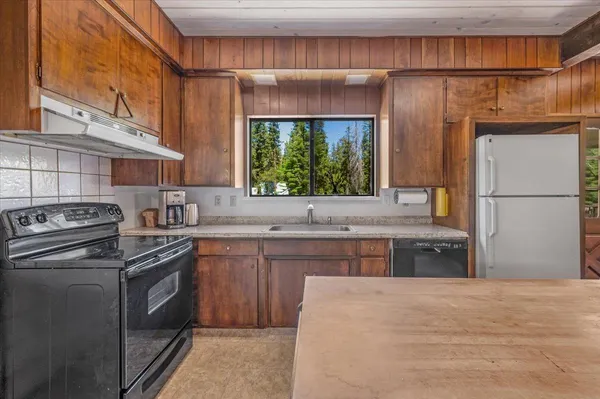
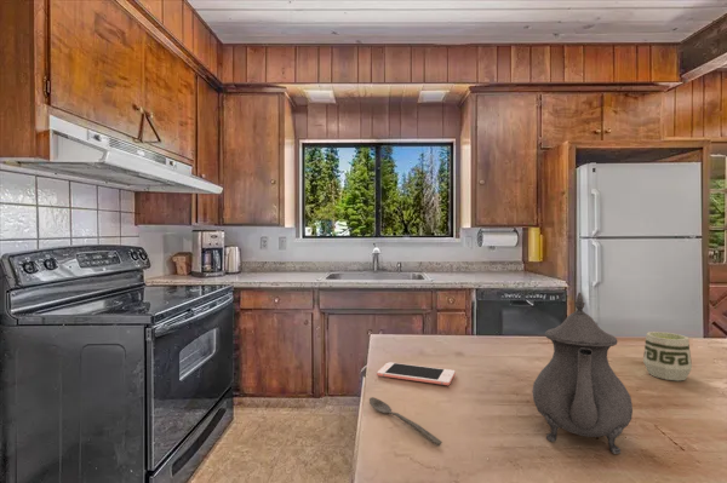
+ cup (666, 355)
+ cell phone (416, 373)
+ teapot (579, 362)
+ spoon (401, 418)
